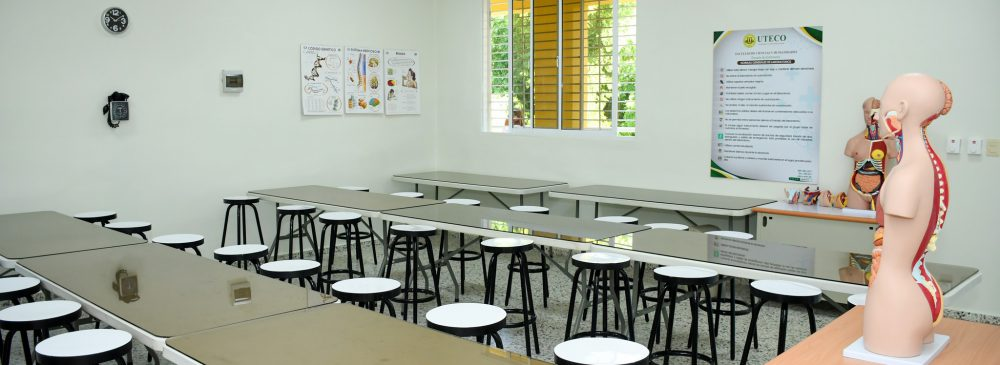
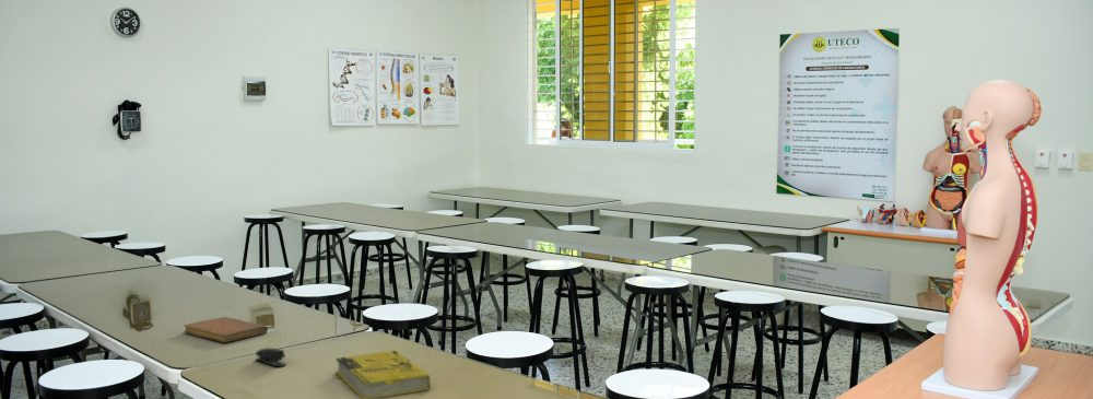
+ book (381, 372)
+ stapler (270, 354)
+ notebook (225, 328)
